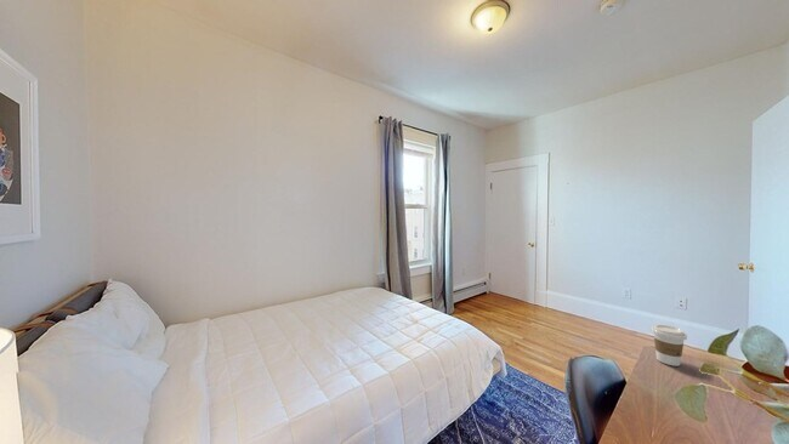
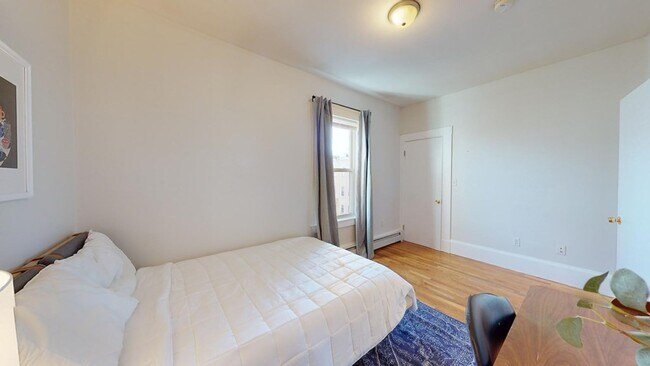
- coffee cup (668, 345)
